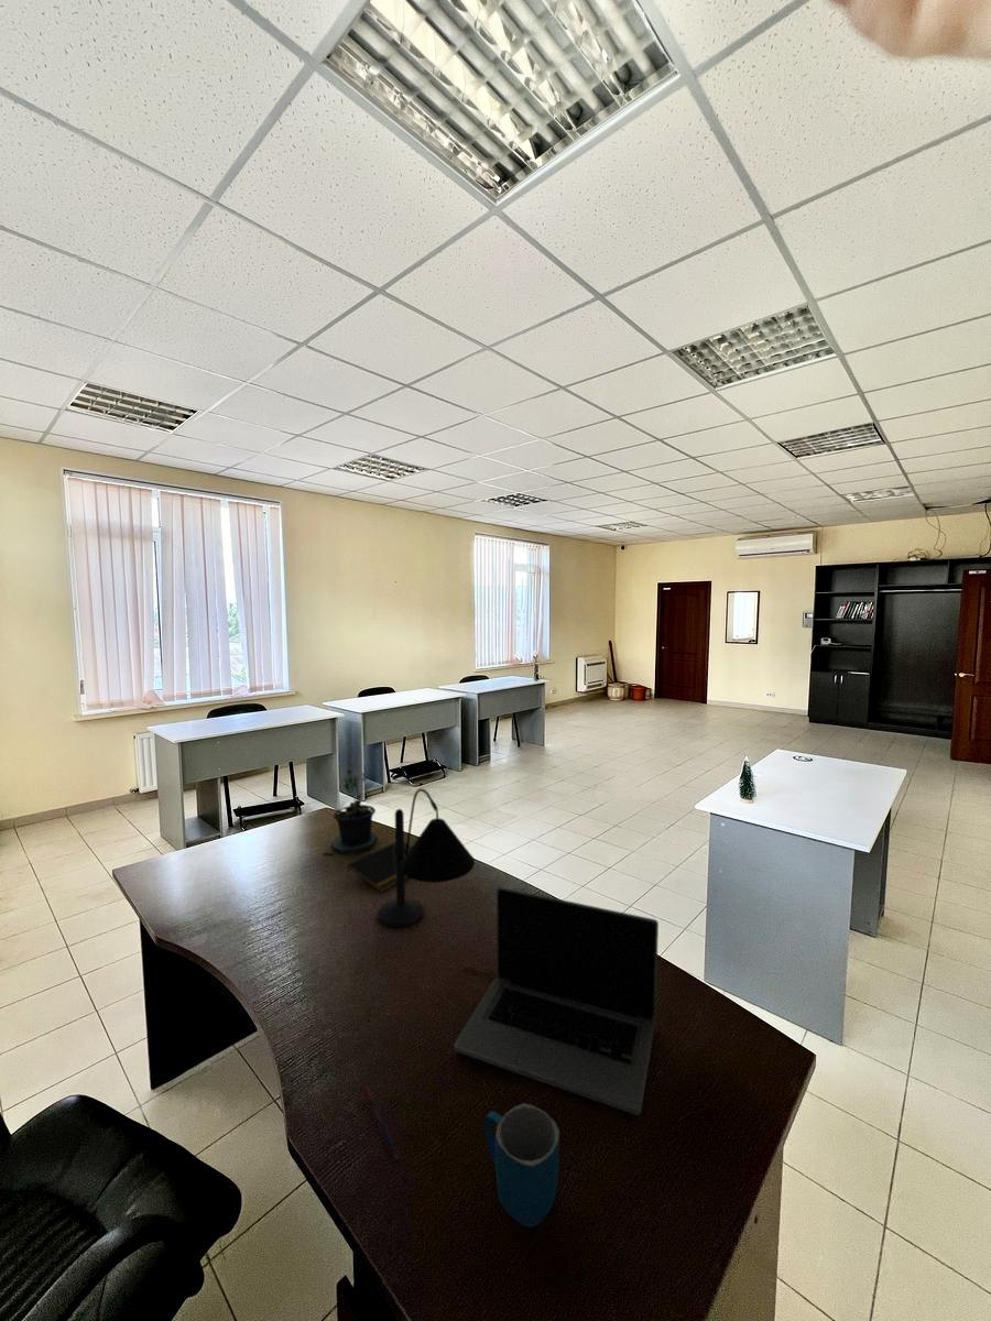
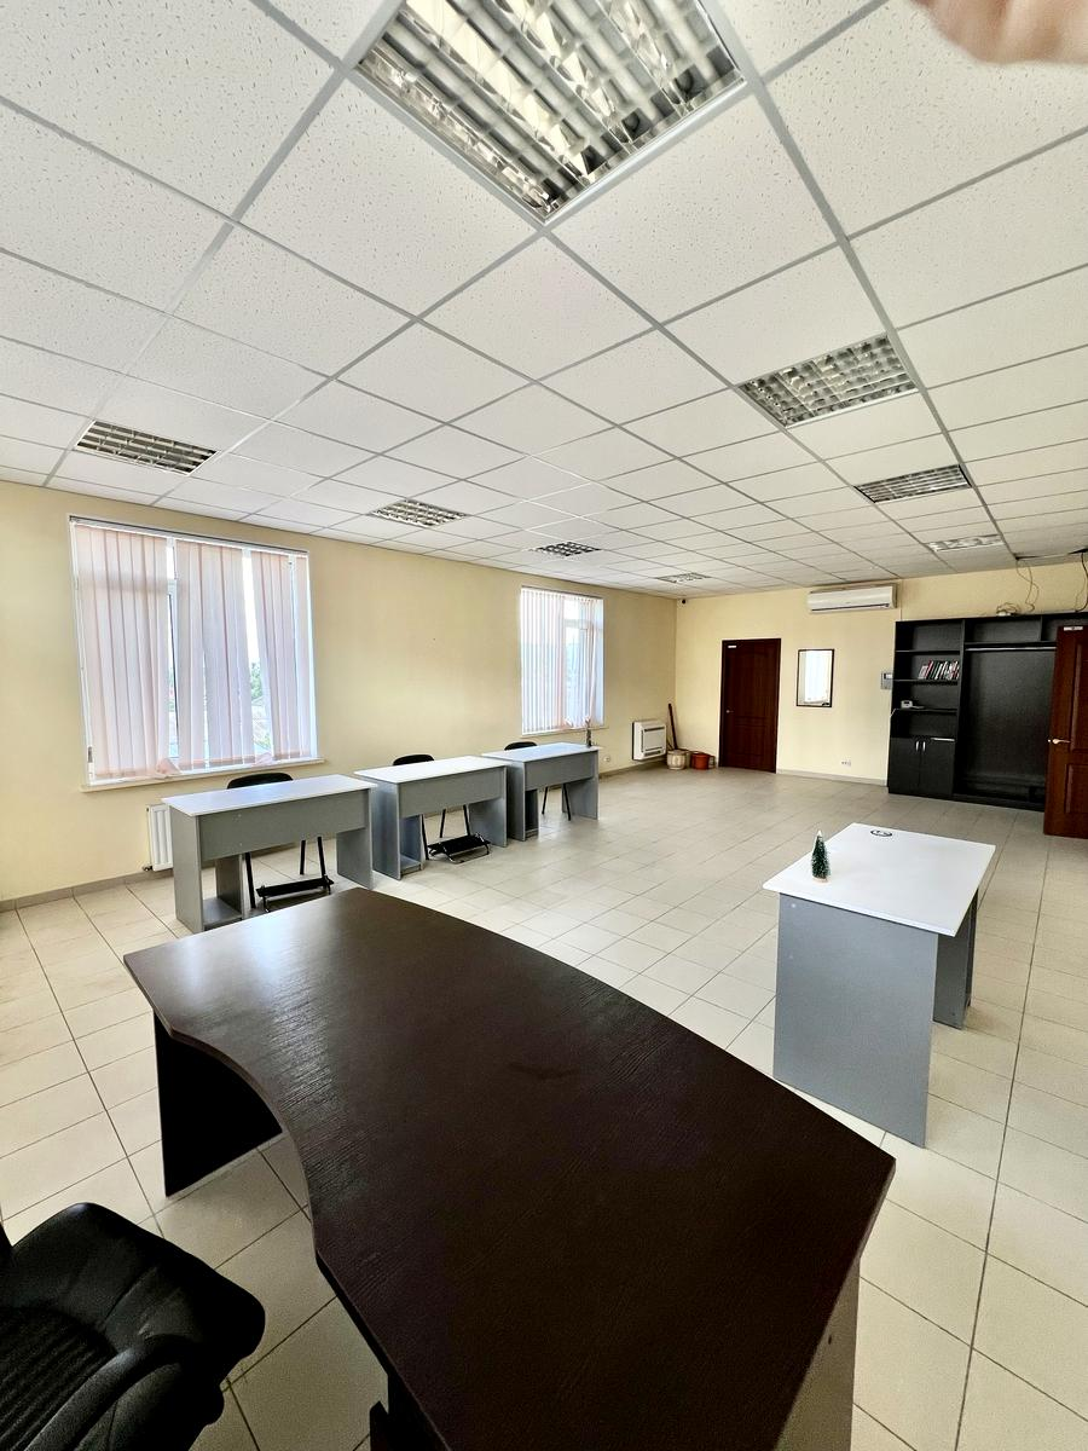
- laptop (557, 984)
- notepad (391, 863)
- potted plant (351, 805)
- mug (518, 1155)
- pen (380, 1120)
- desk lamp (420, 861)
